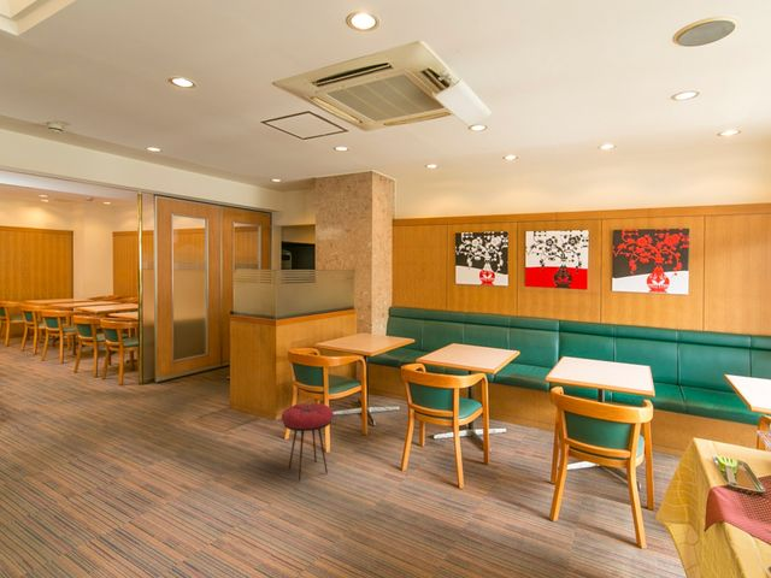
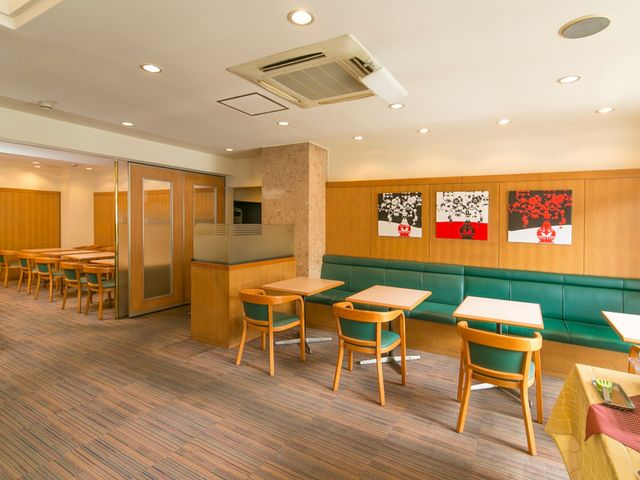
- stool (302, 438)
